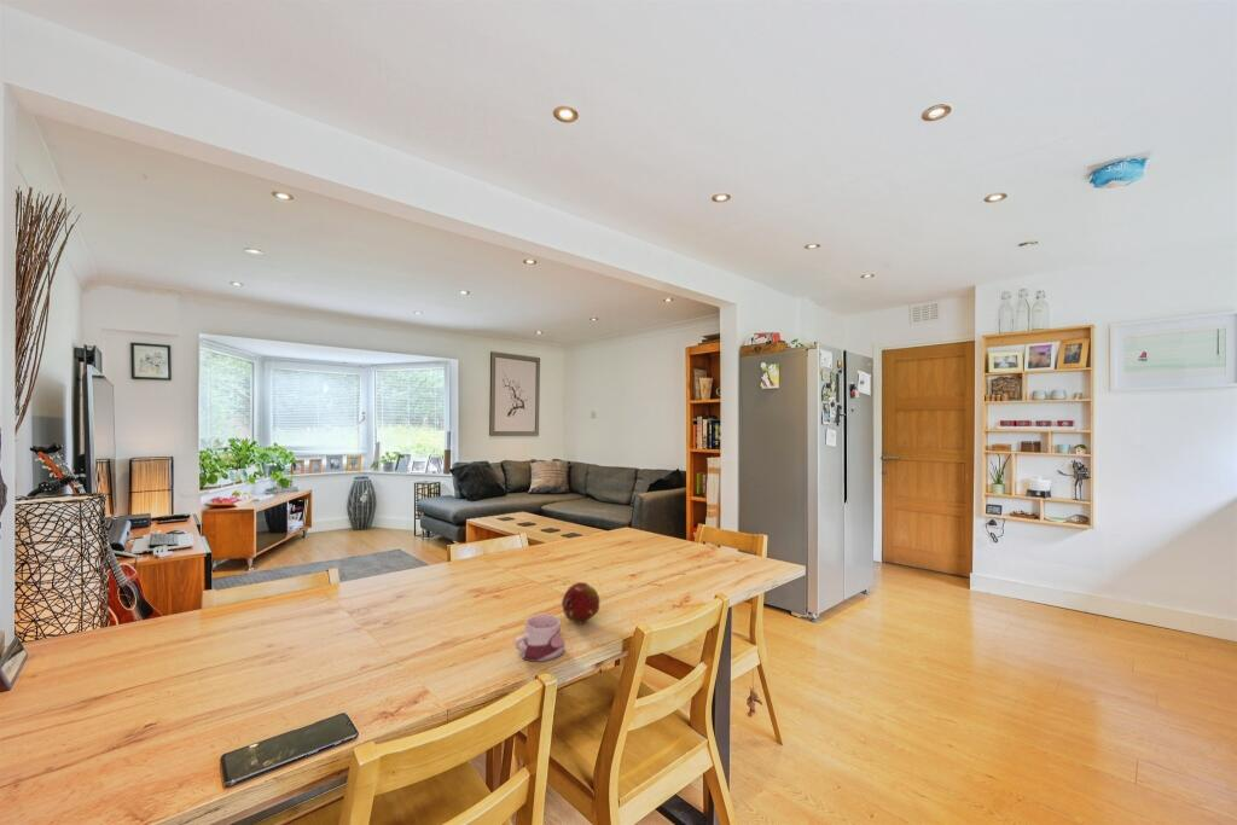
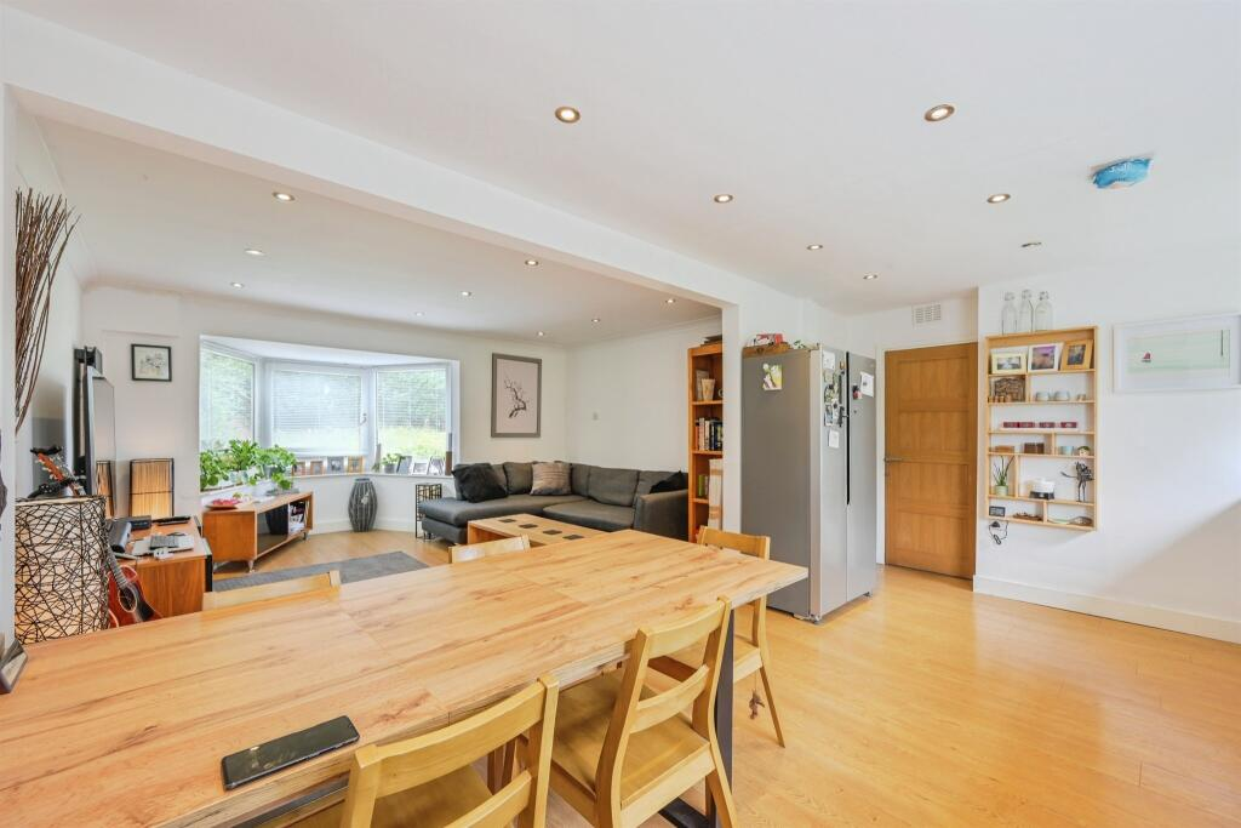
- fruit (582, 602)
- mug (539, 637)
